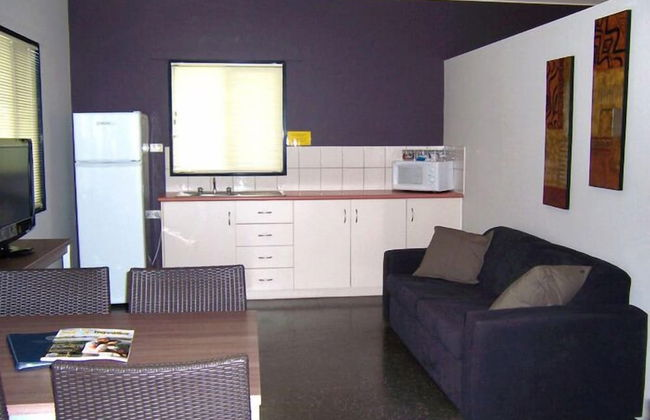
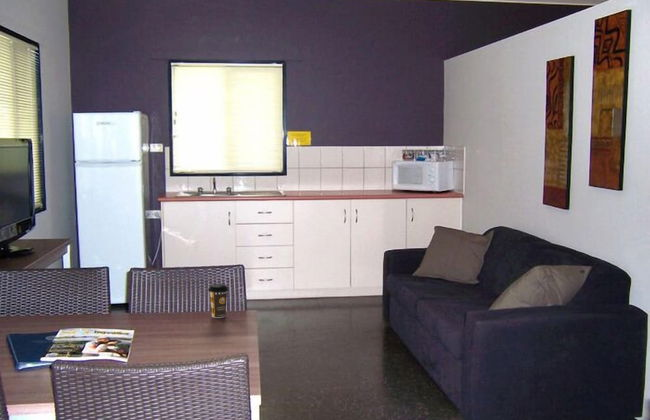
+ coffee cup (218, 301)
